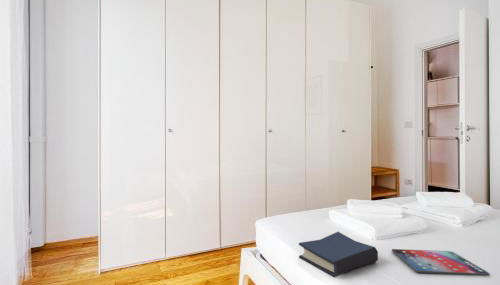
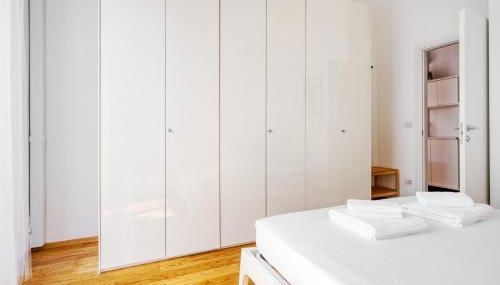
- tablet (435, 260)
- hardback book (337, 252)
